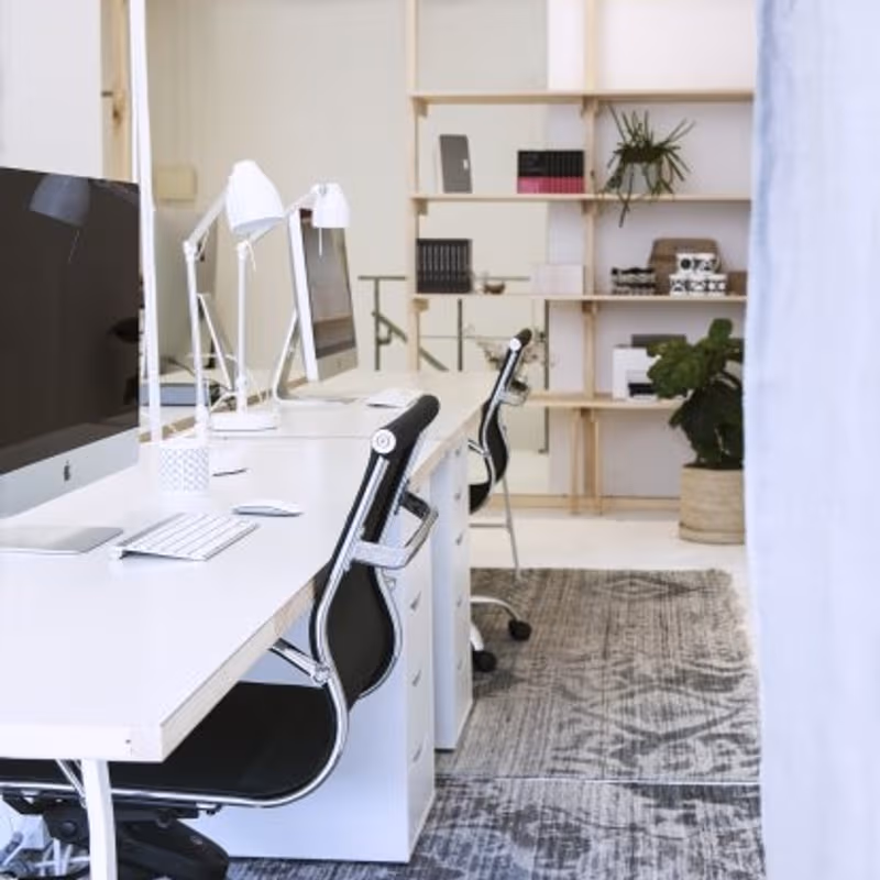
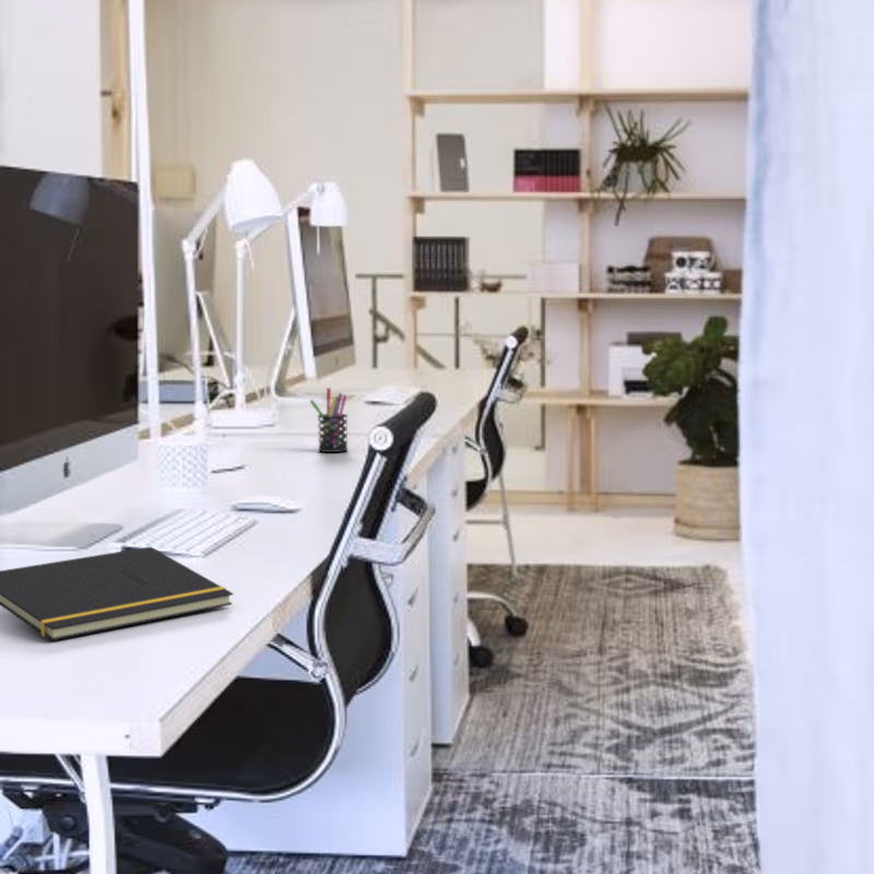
+ pen holder (329, 420)
+ notepad (104, 590)
